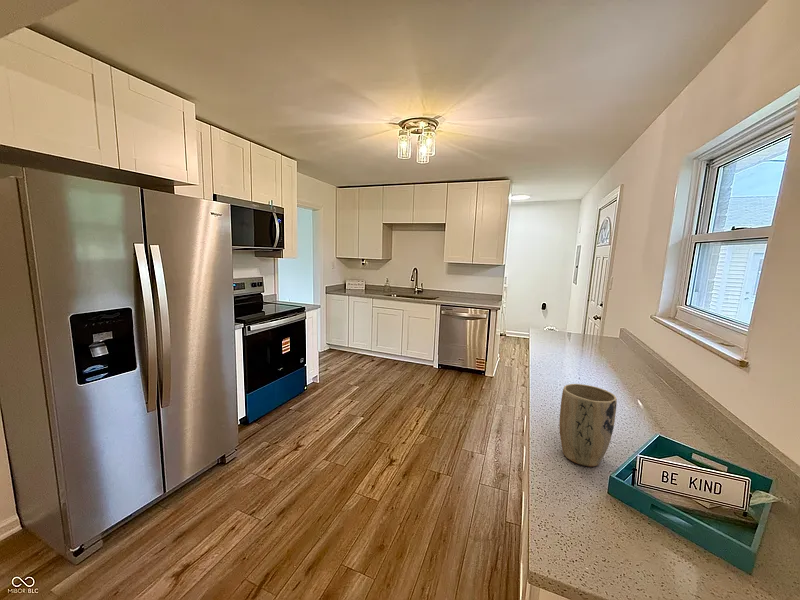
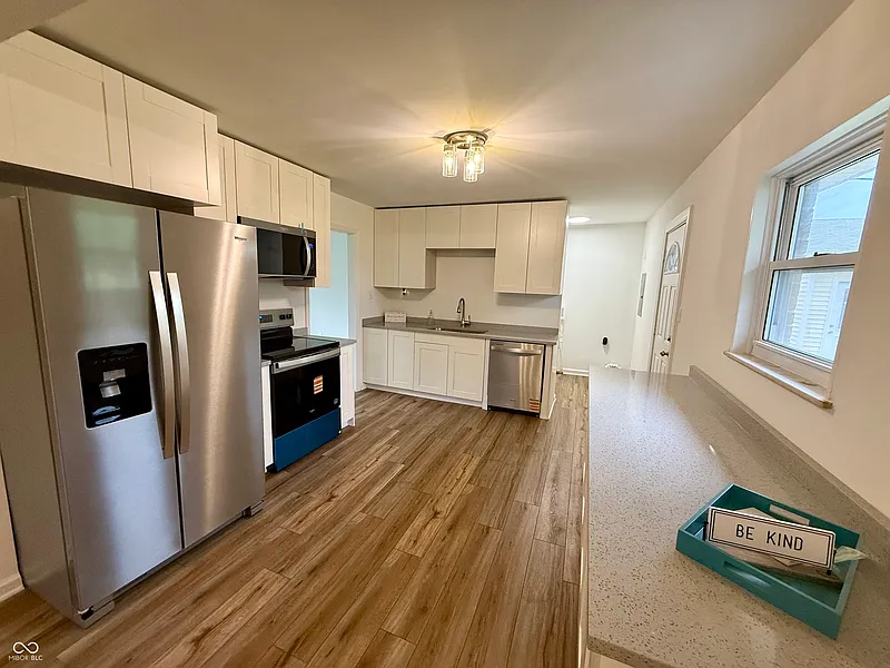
- plant pot (585, 424)
